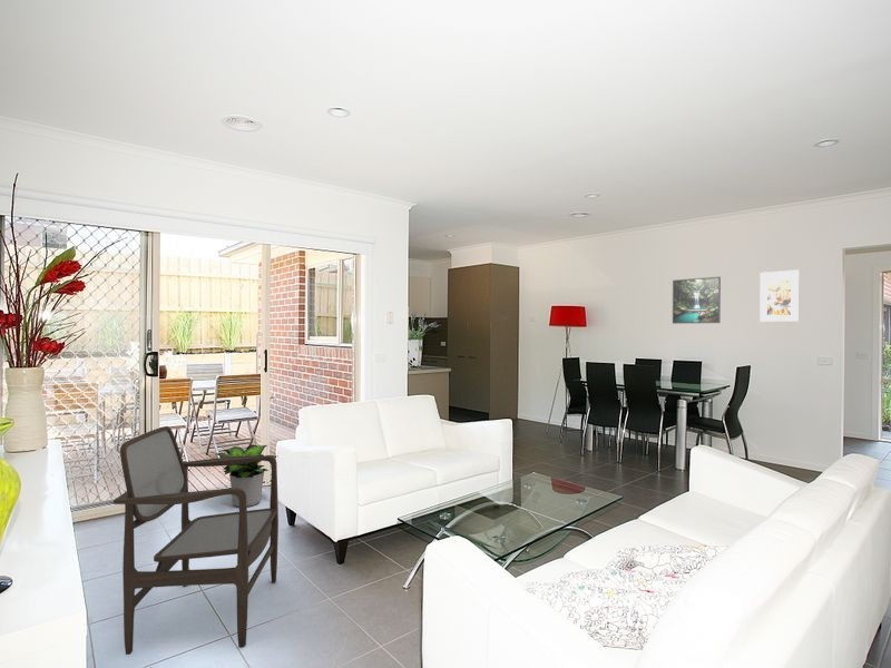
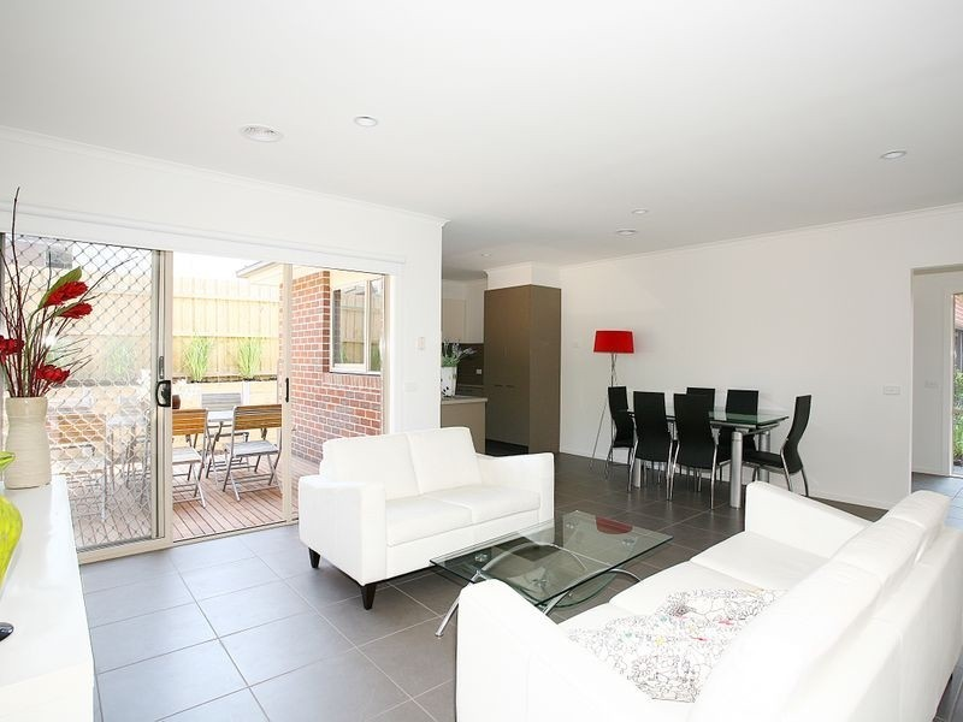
- armchair (205, 522)
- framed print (695, 301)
- potted plant (248, 475)
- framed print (779, 296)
